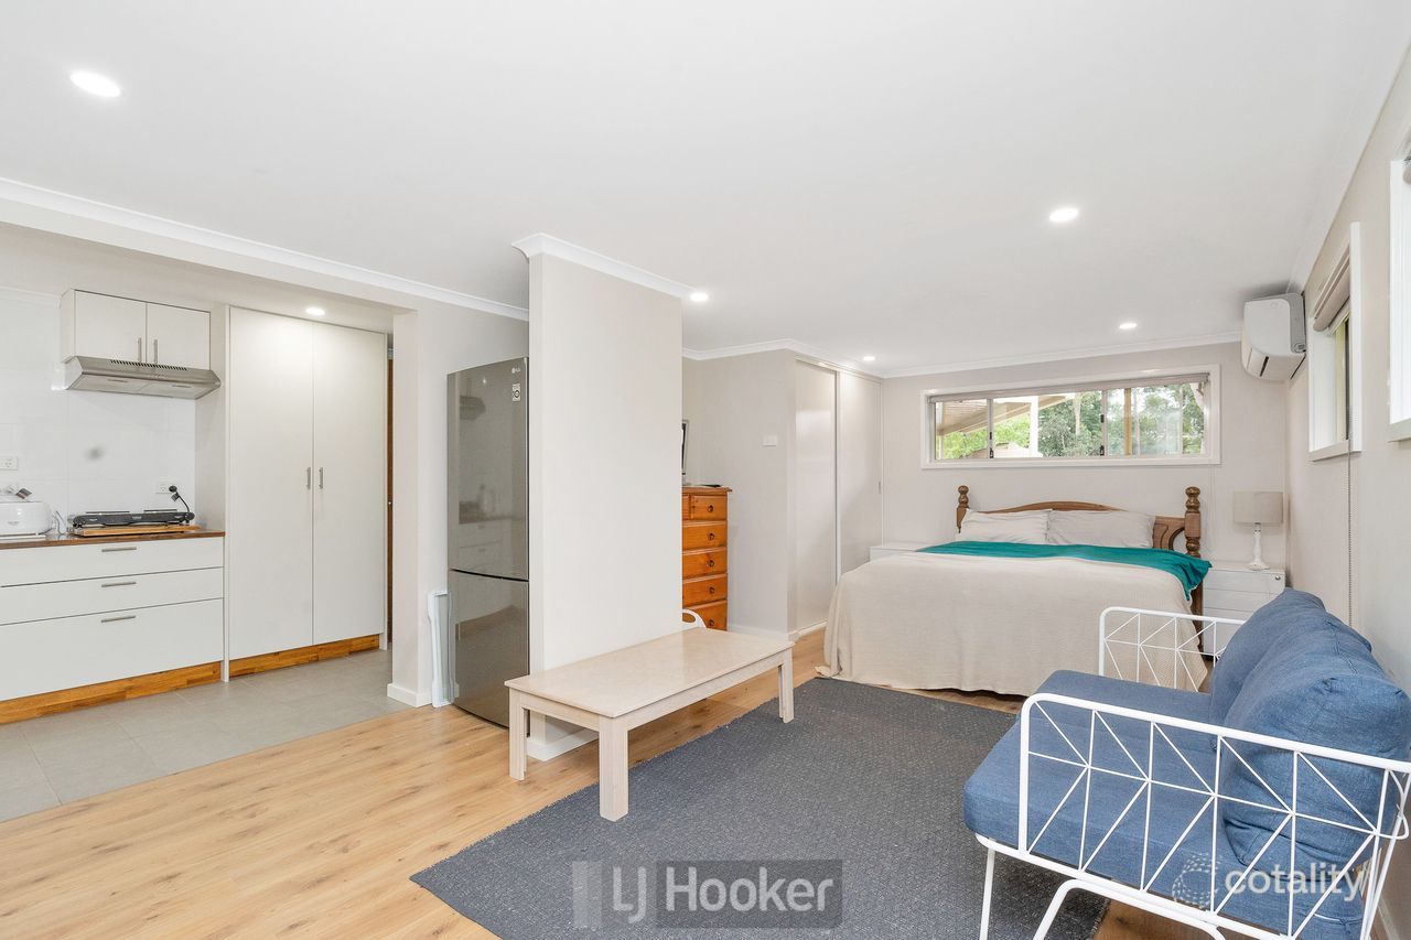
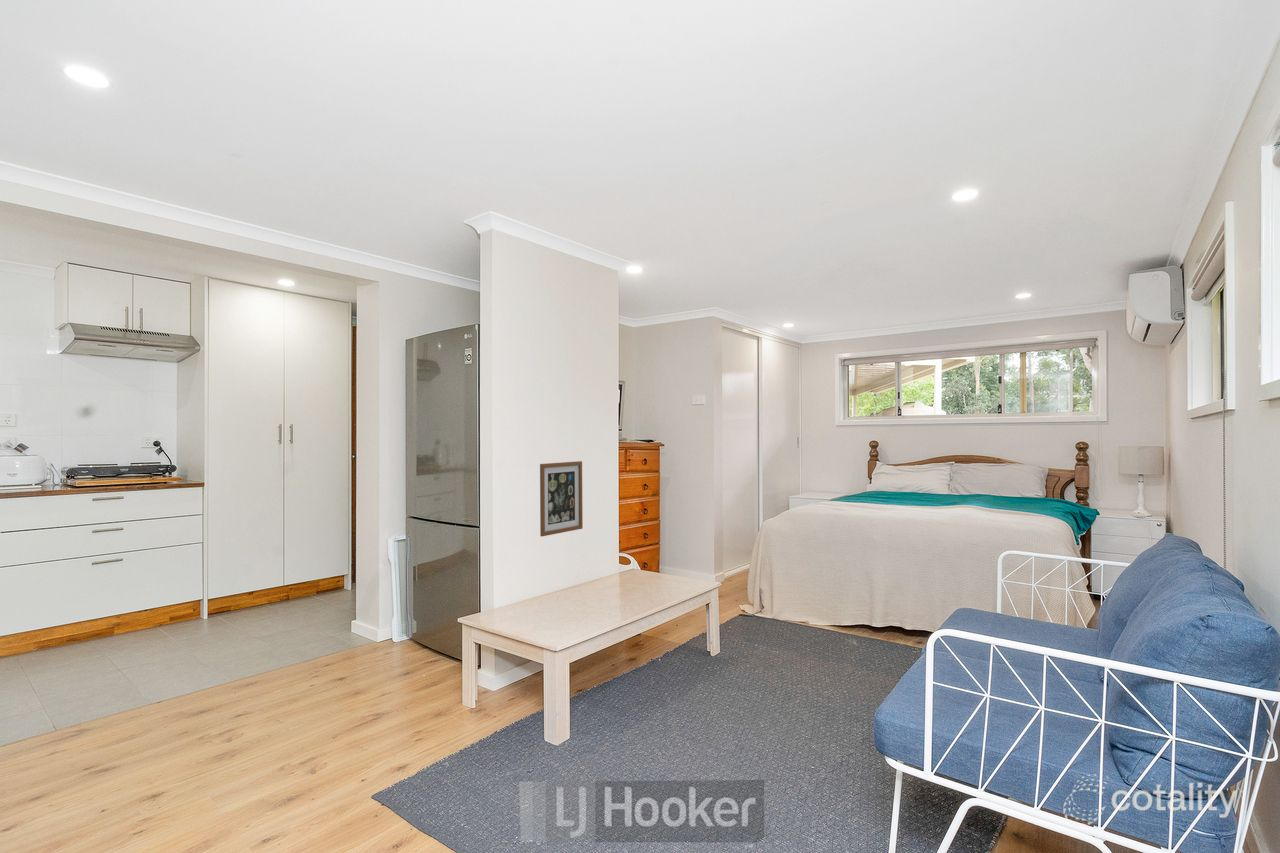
+ wall art (562, 497)
